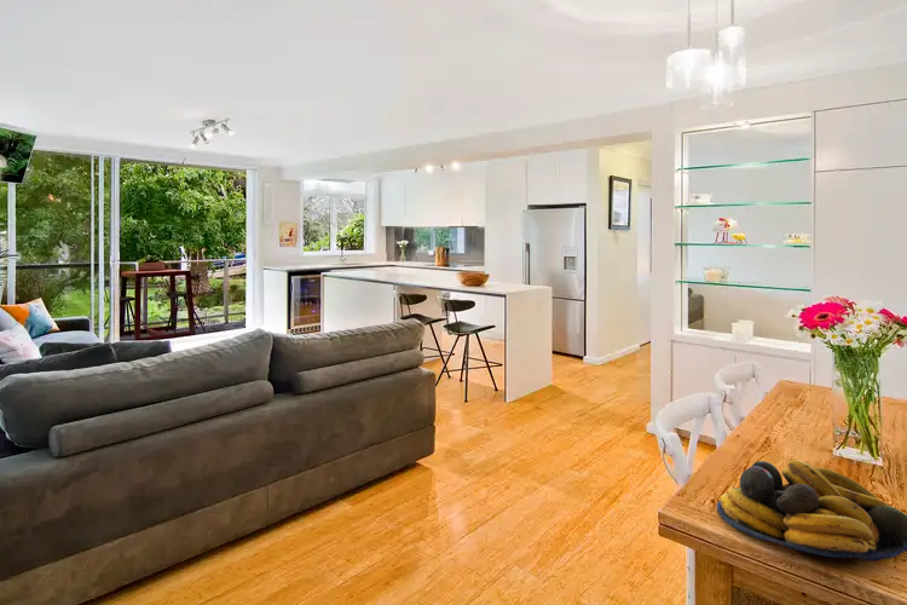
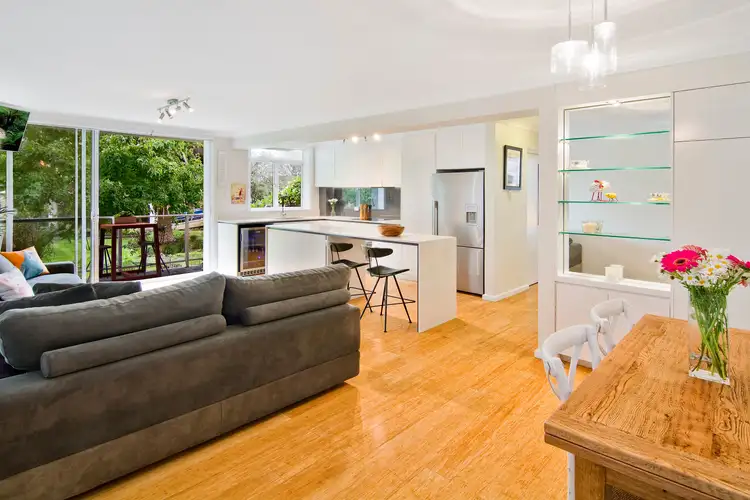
- fruit bowl (807, 495)
